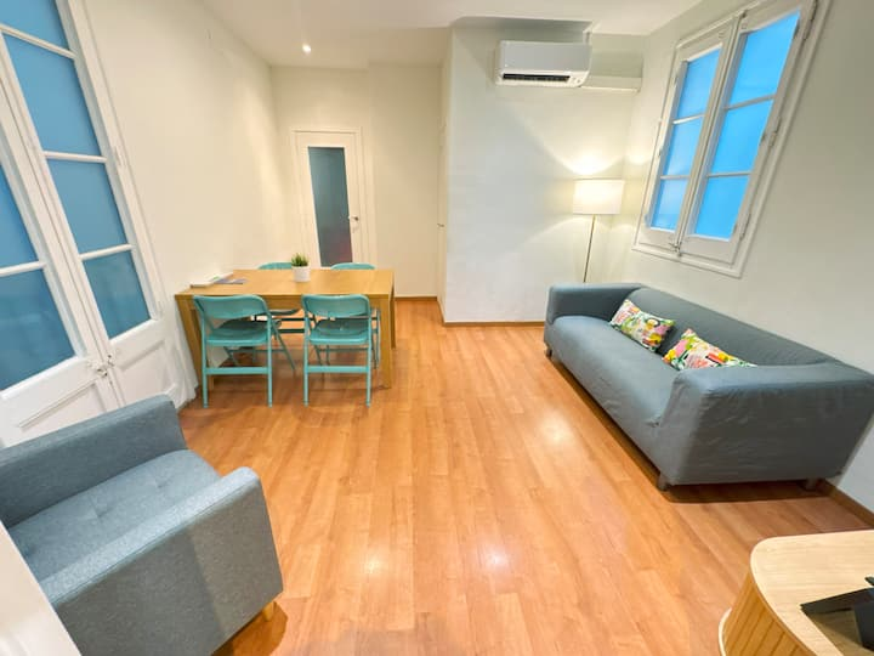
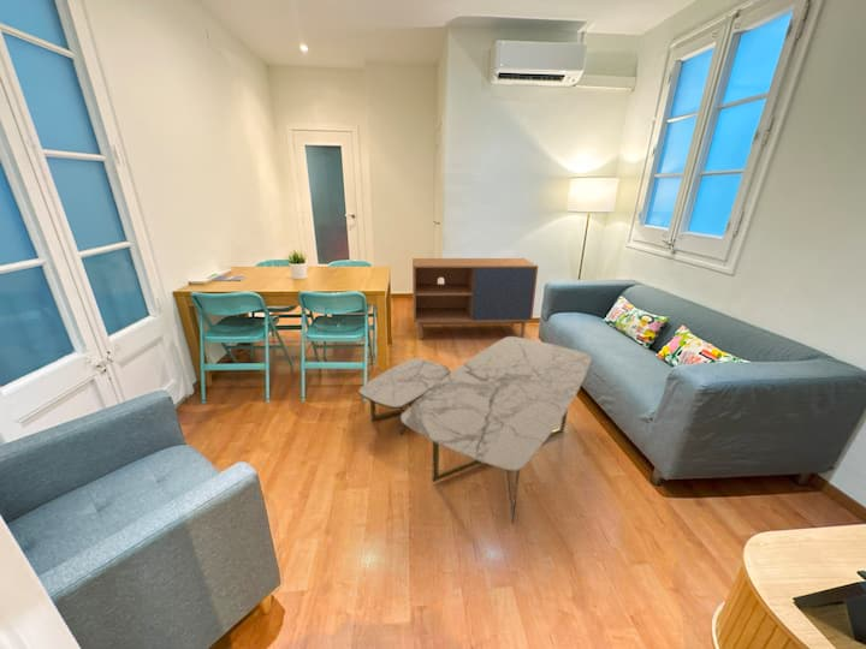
+ storage cabinet (470, 298)
+ coffee table (461, 401)
